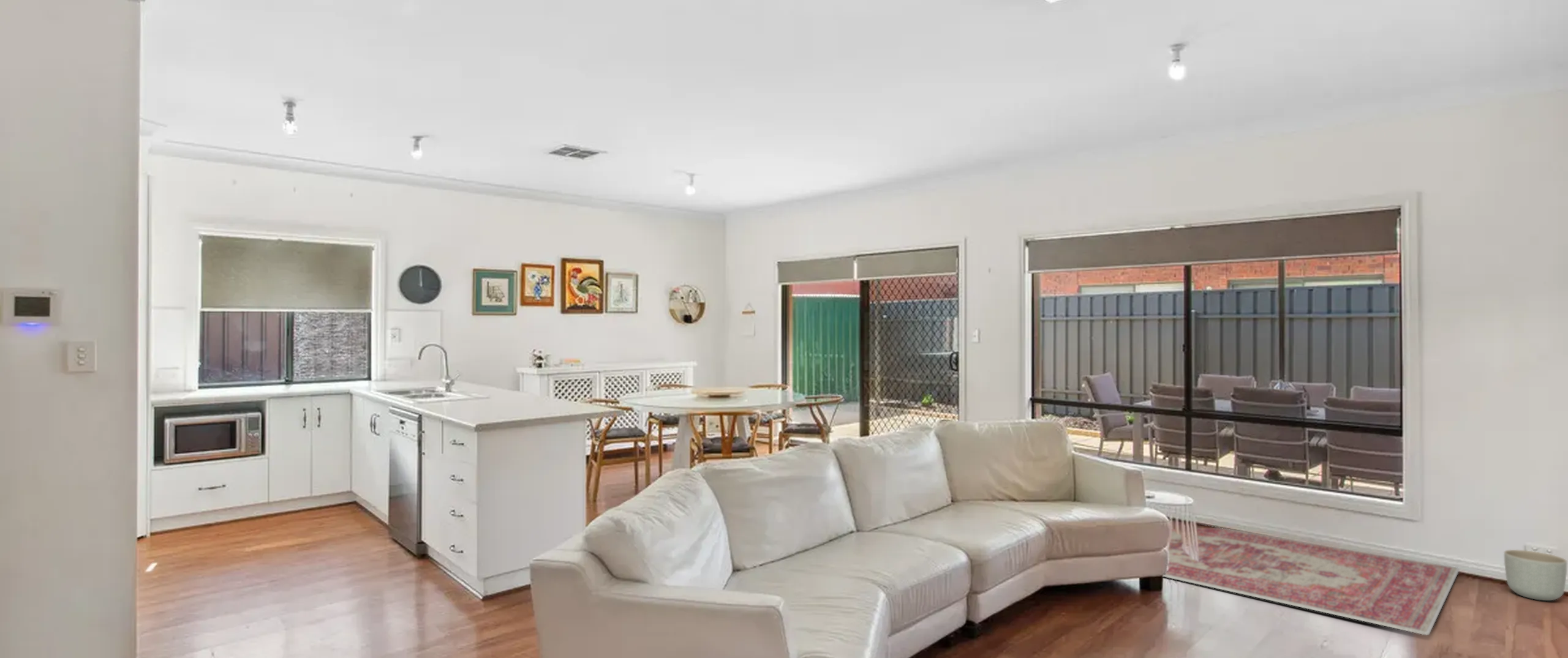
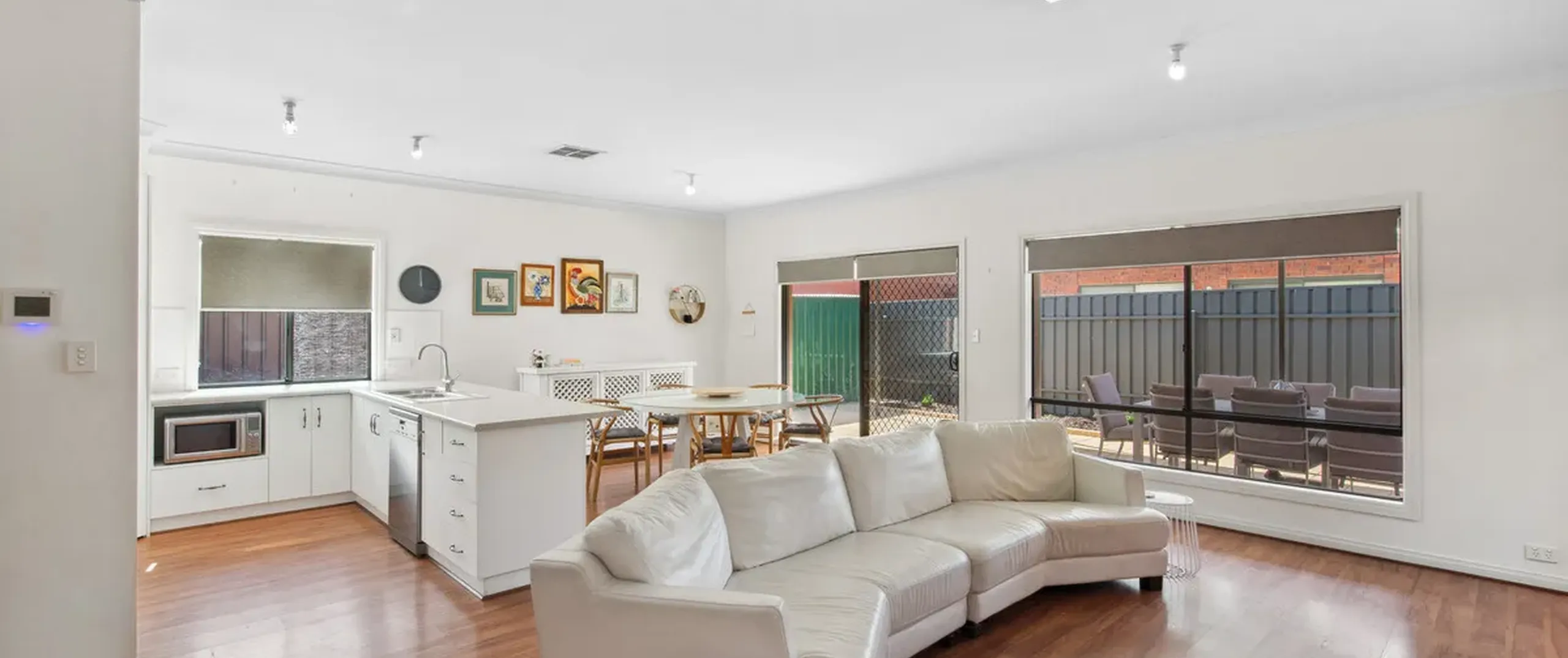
- rug (1231, 556)
- planter (1535, 576)
